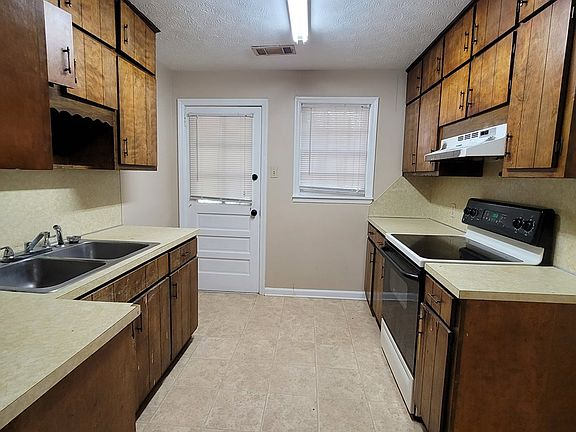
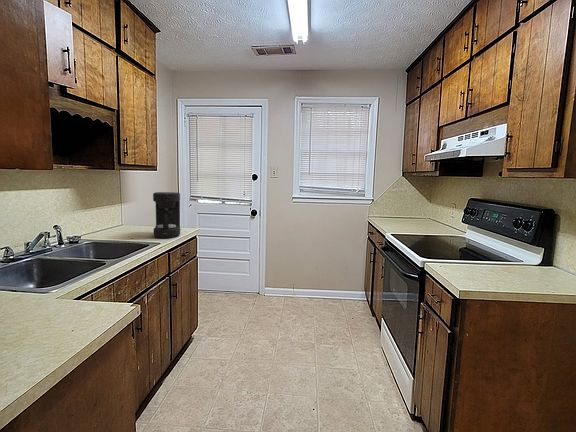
+ coffee maker (167, 214)
